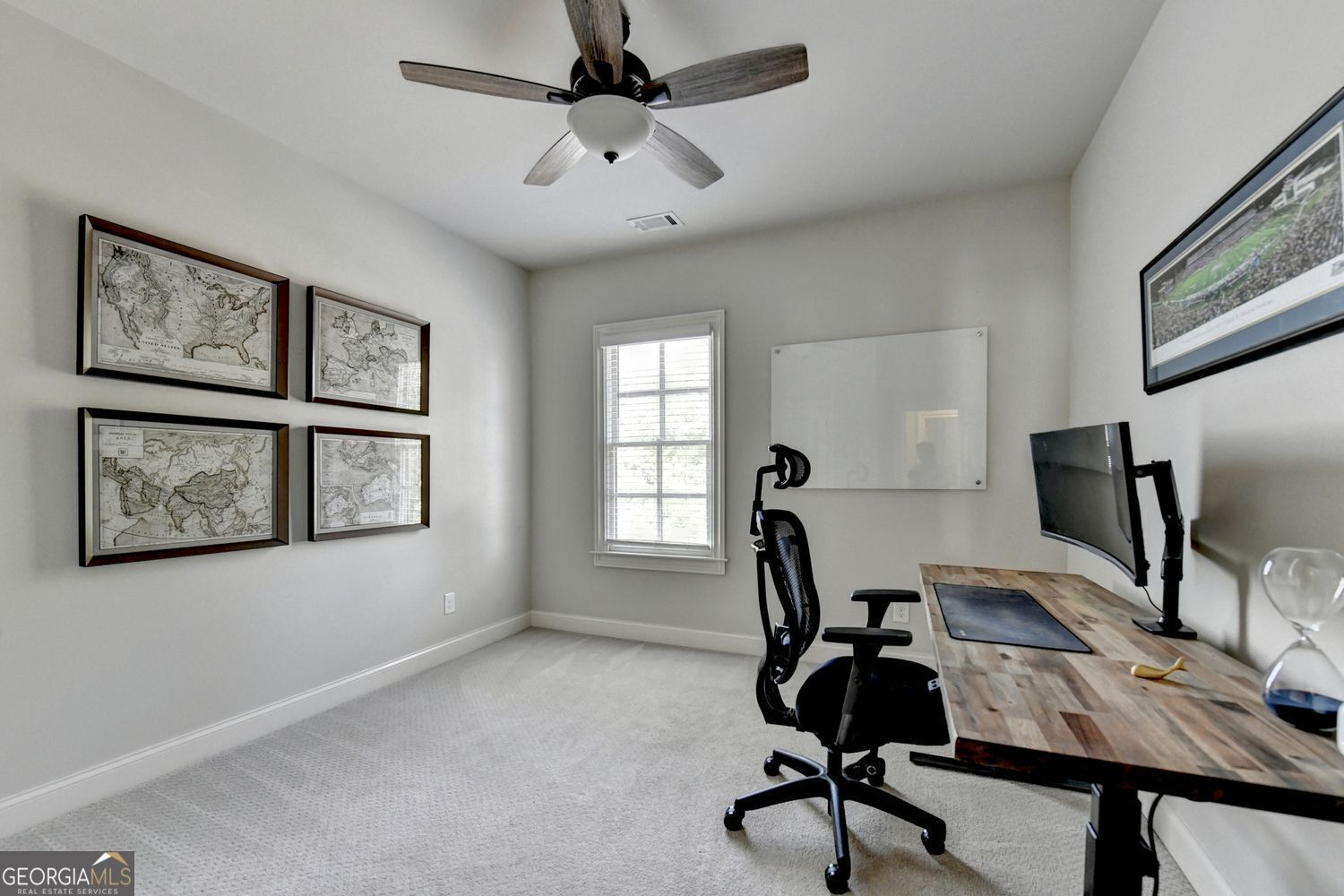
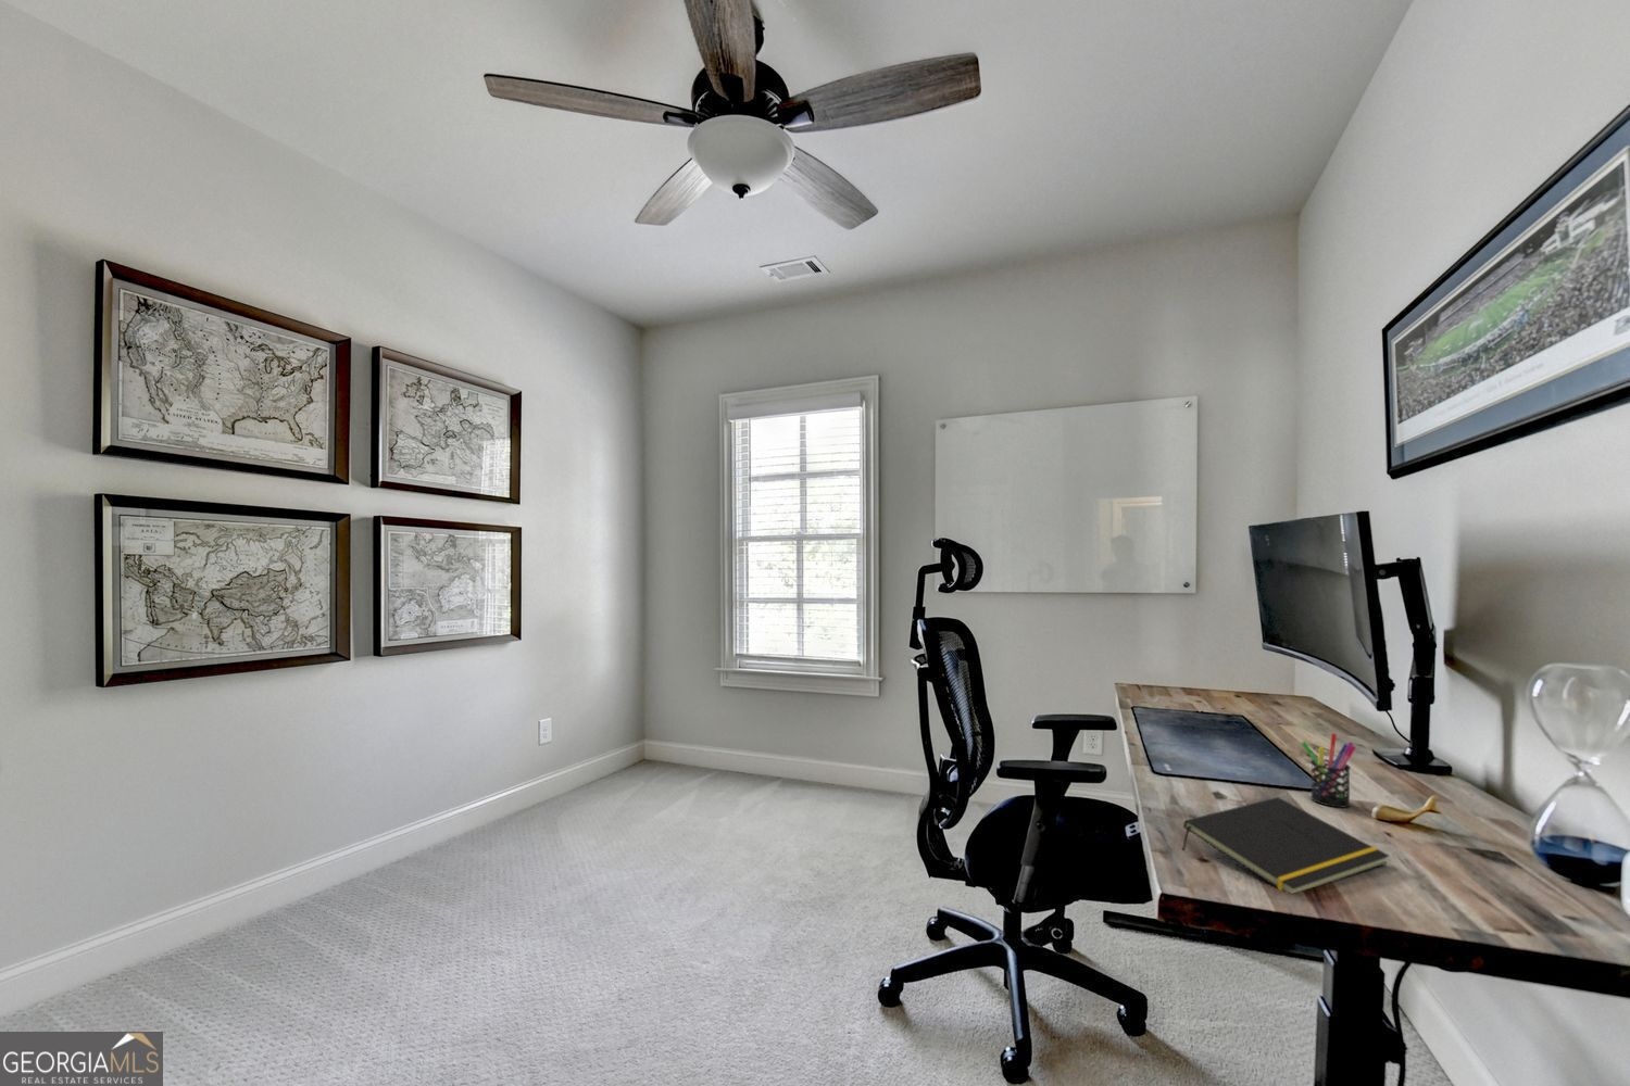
+ notepad (1283, 841)
+ pen holder (1326, 767)
